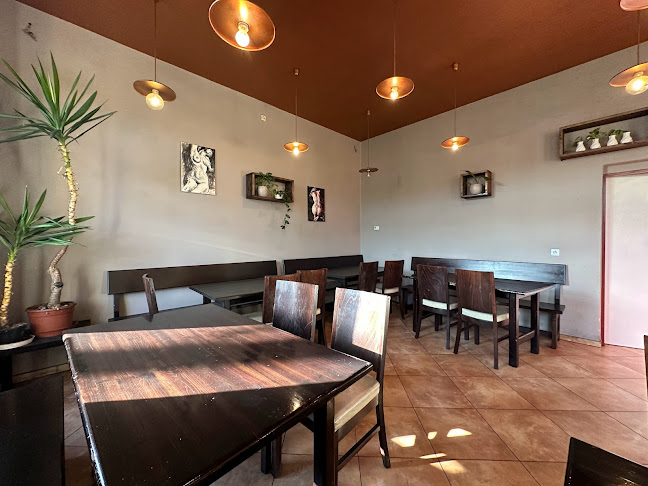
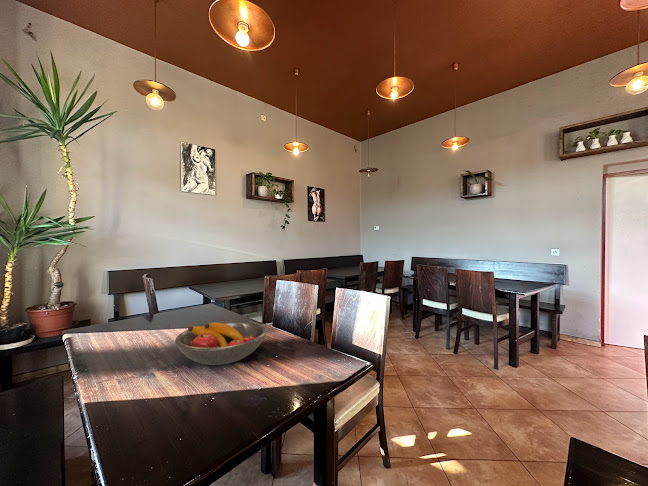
+ fruit bowl (223, 341)
